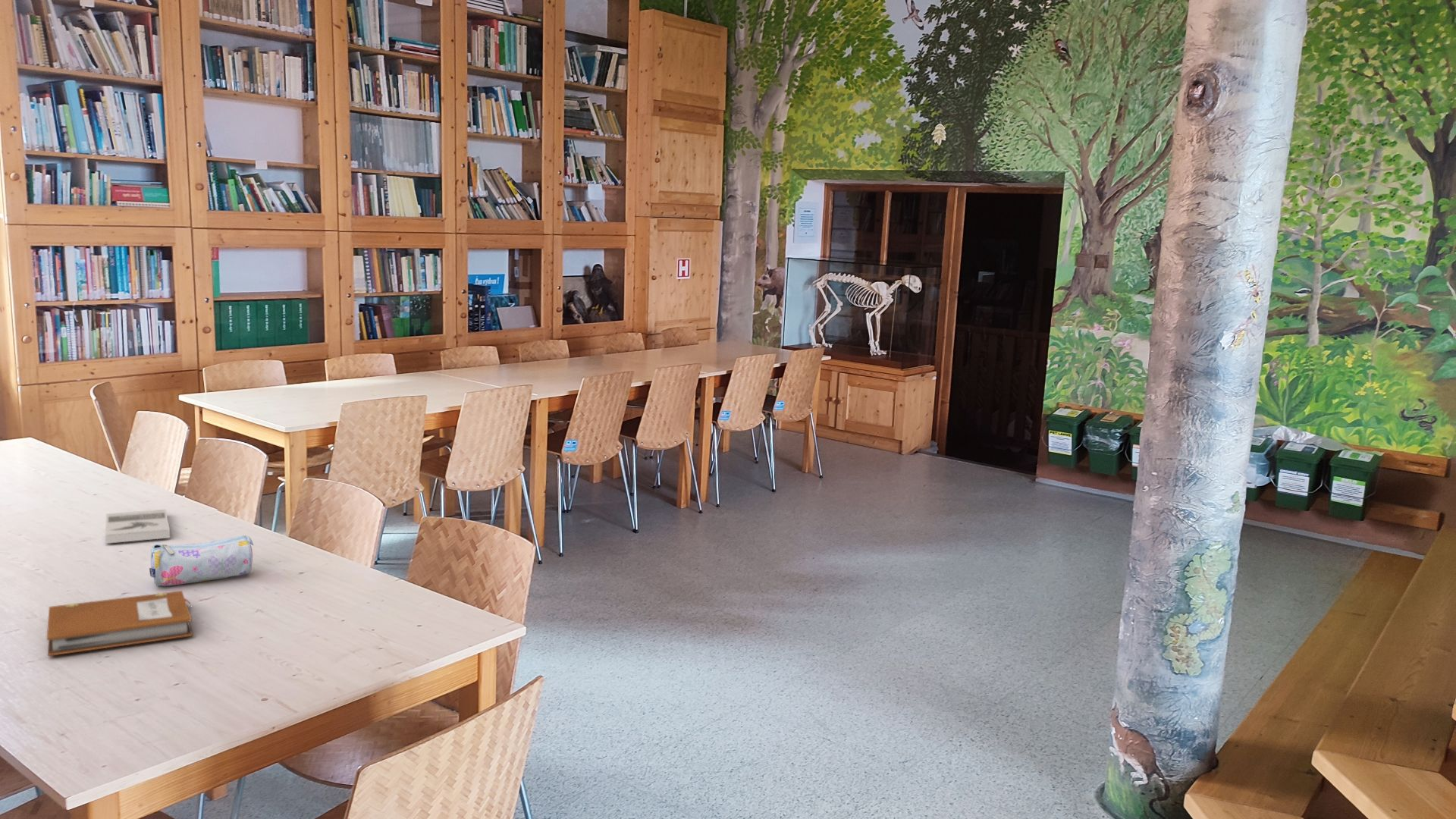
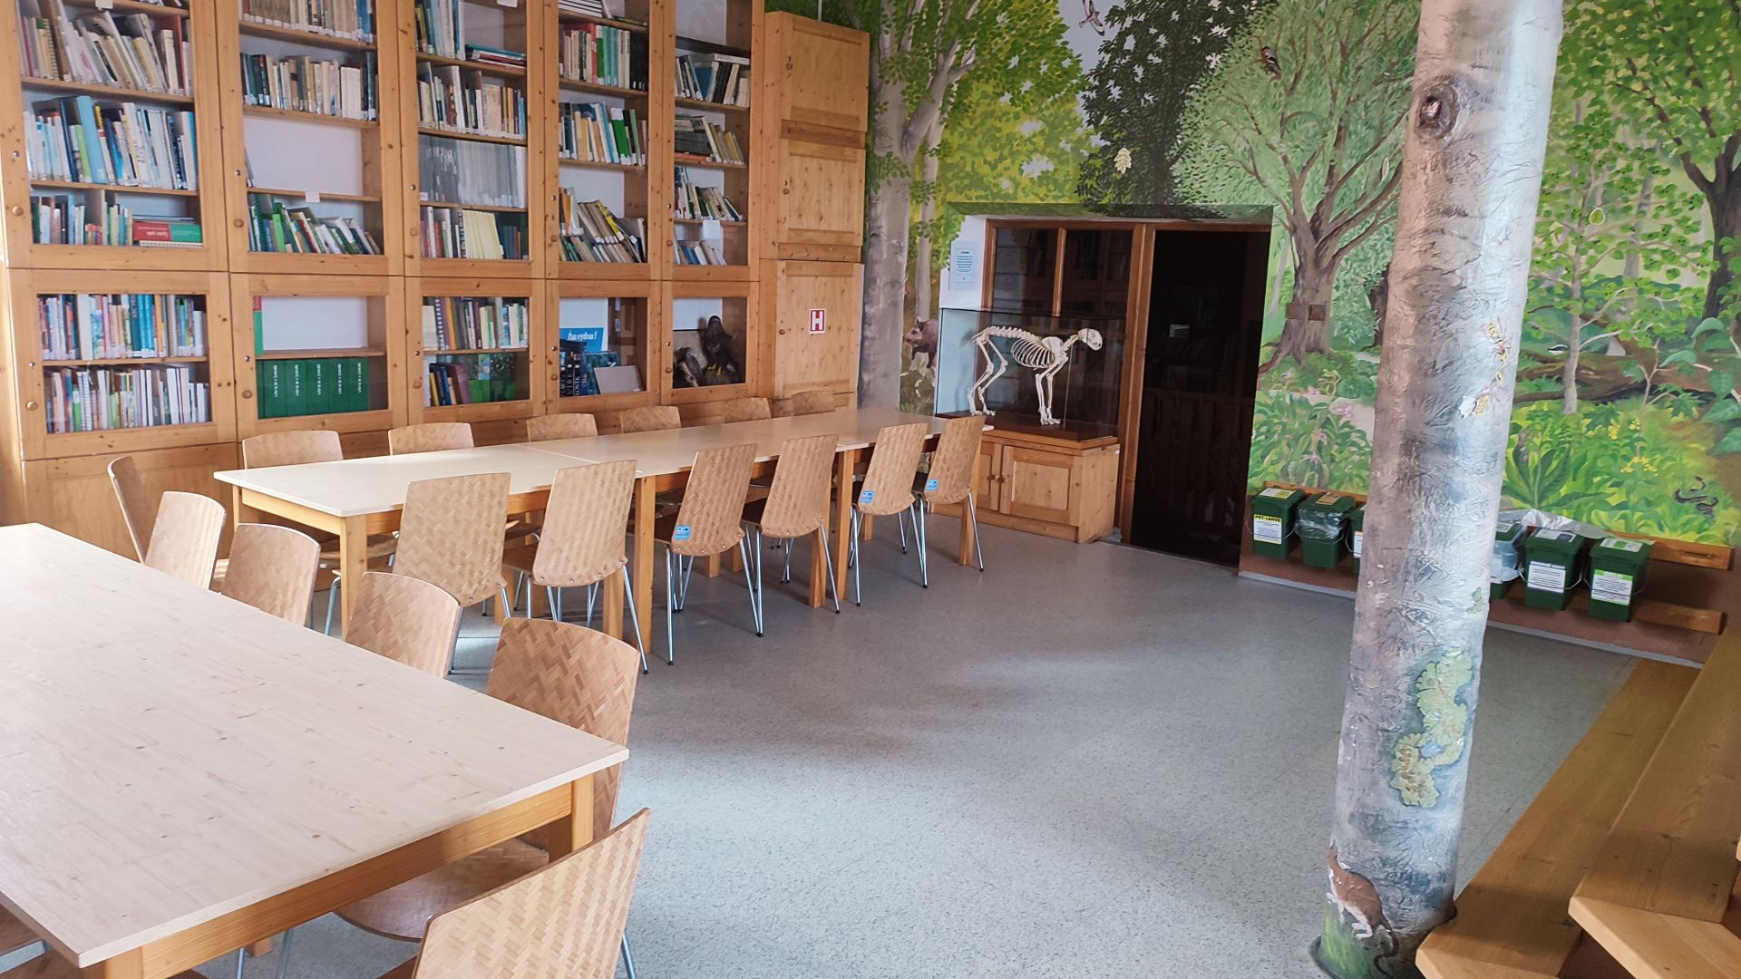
- pencil case (202, 559)
- notebook (123, 620)
- book (137, 525)
